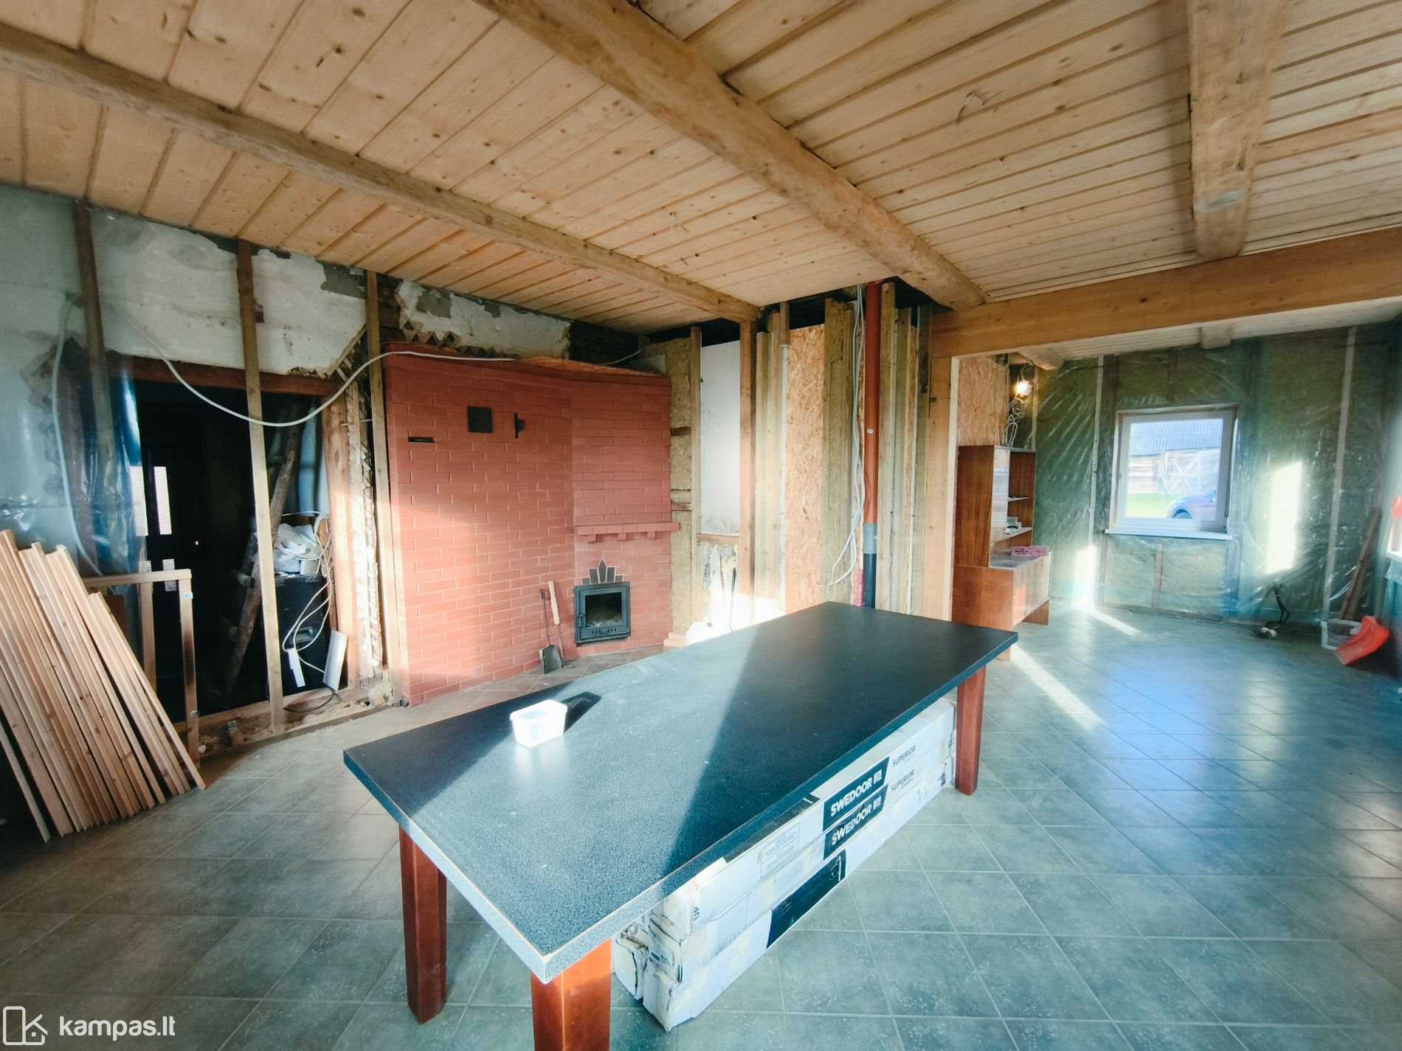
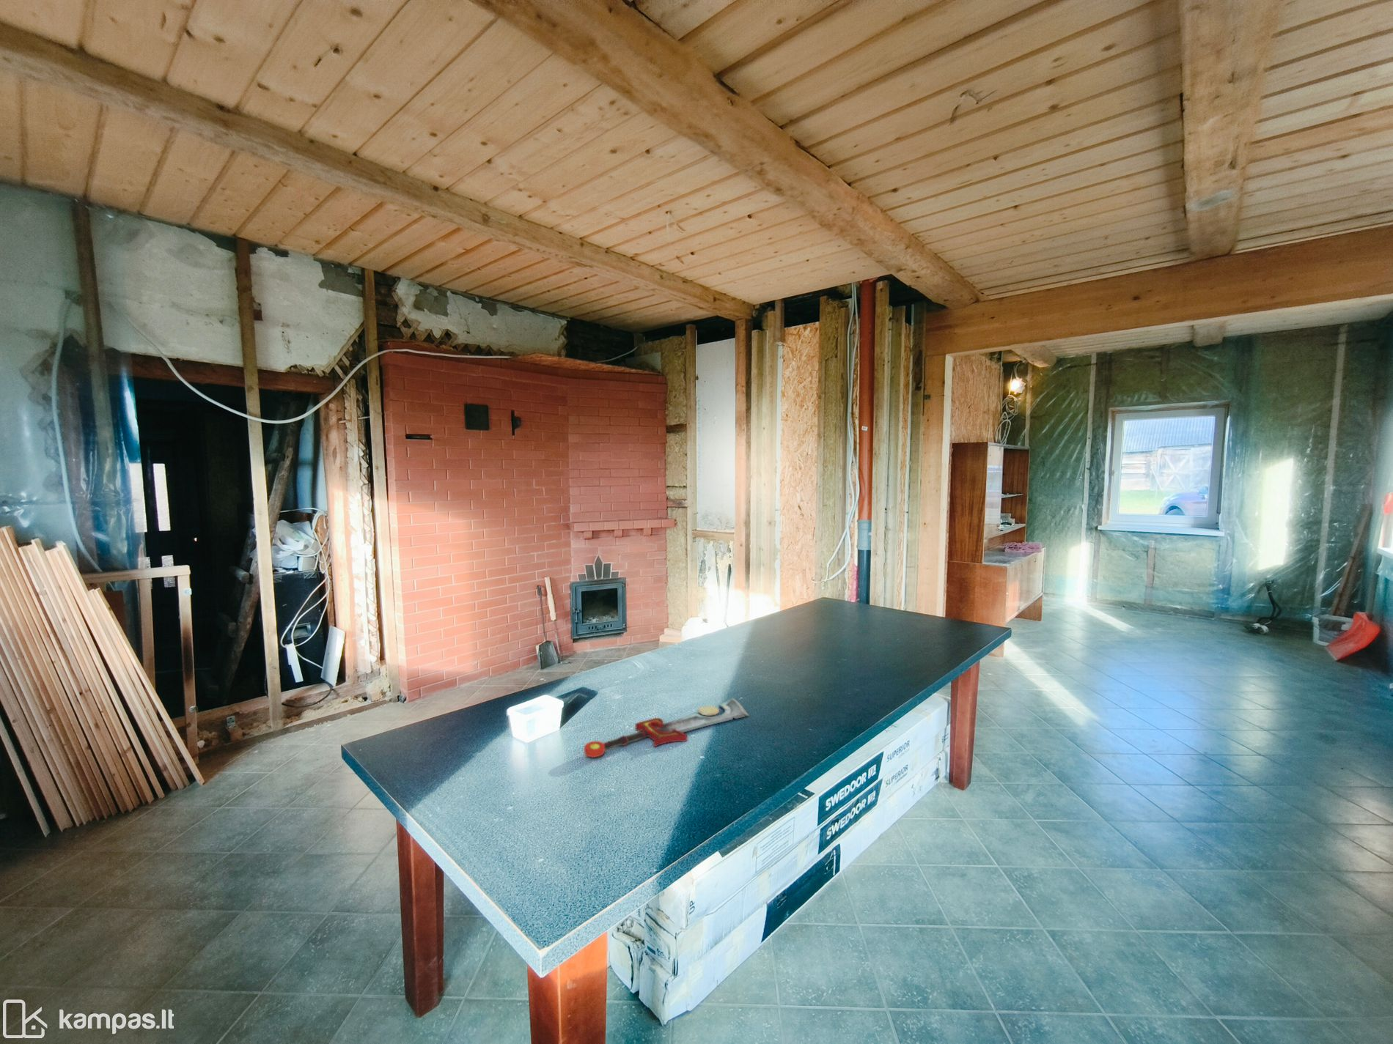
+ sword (675, 725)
